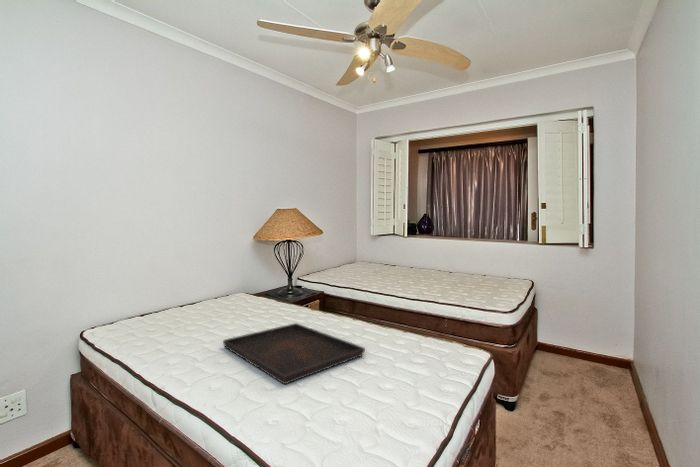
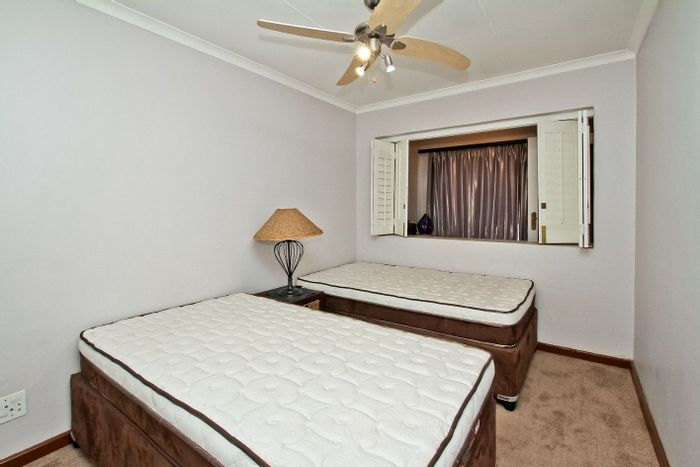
- serving tray (291, 347)
